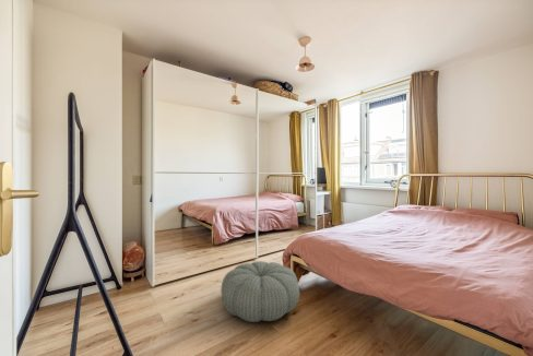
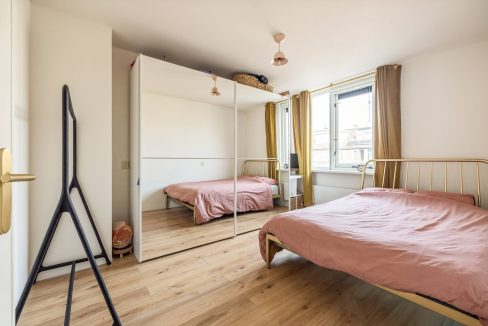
- pouf (260, 287)
